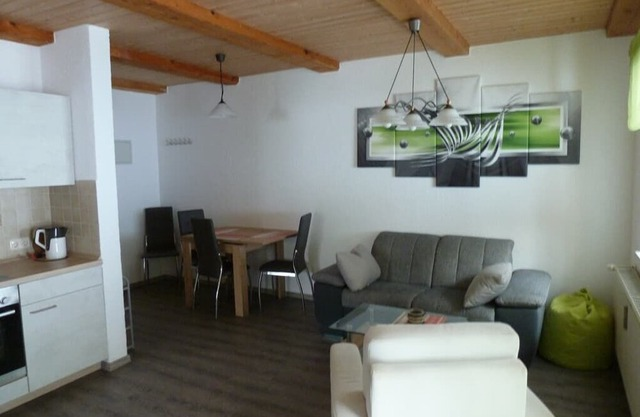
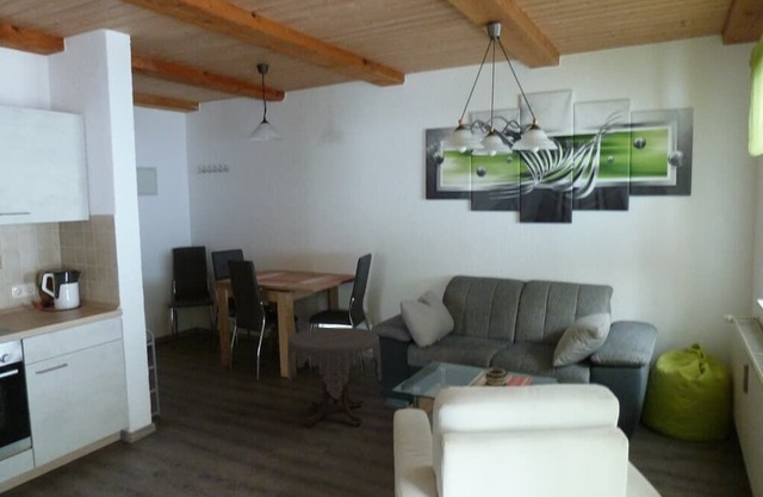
+ side table (334, 375)
